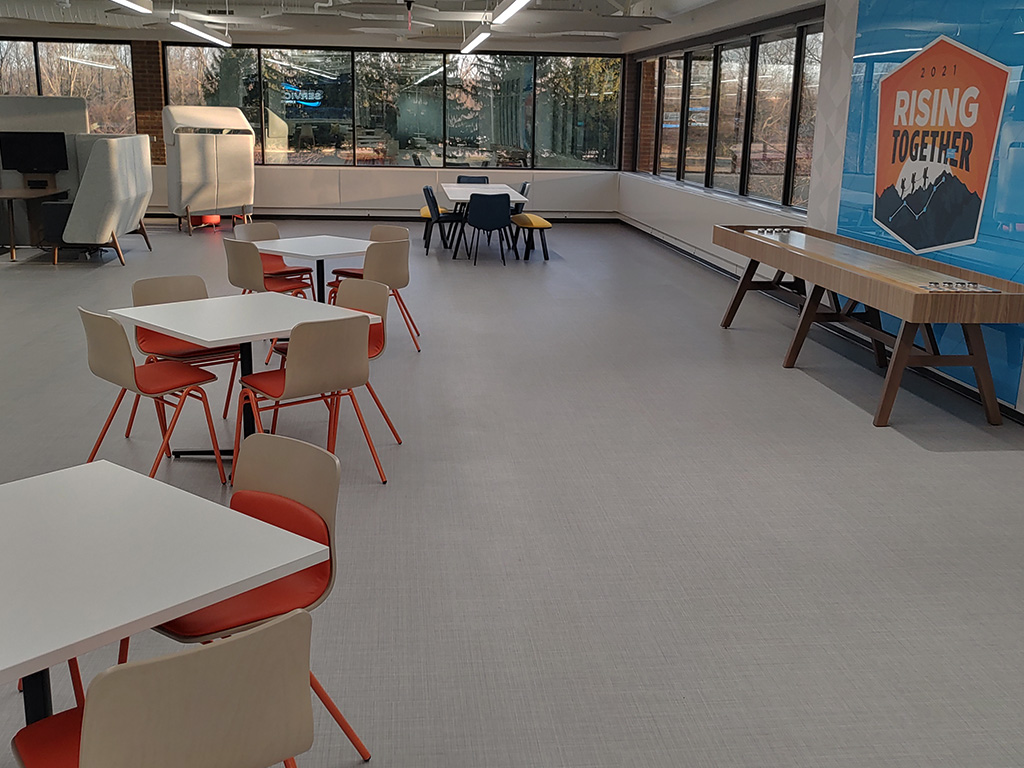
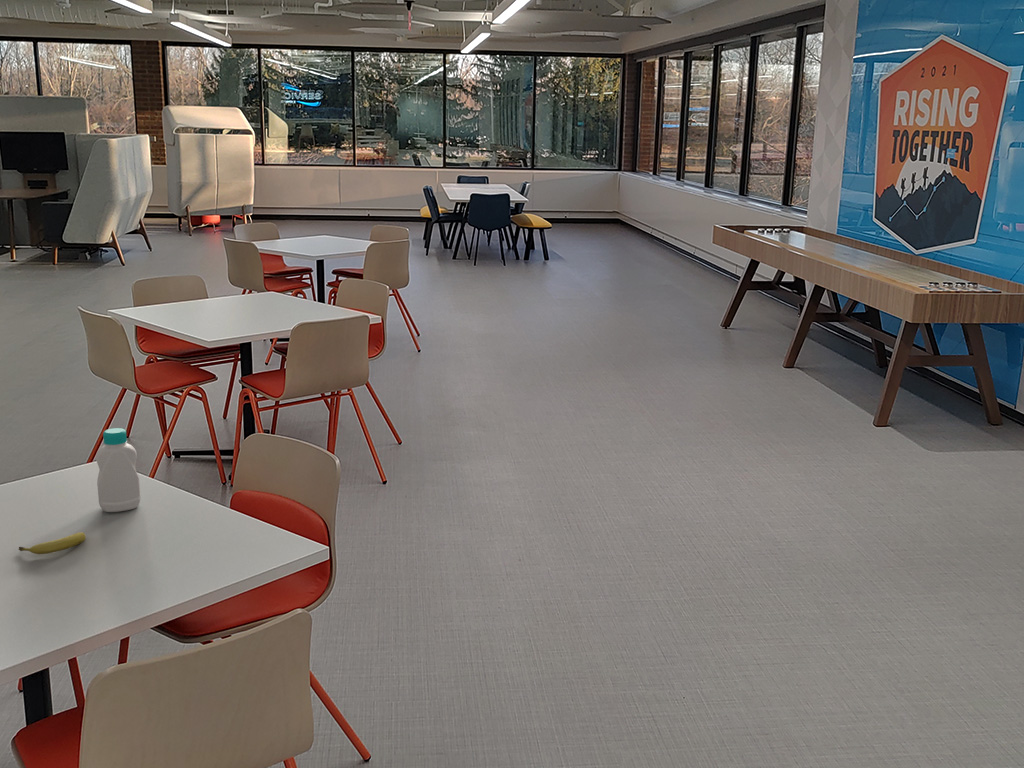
+ fruit (54, 542)
+ bottle (117, 469)
